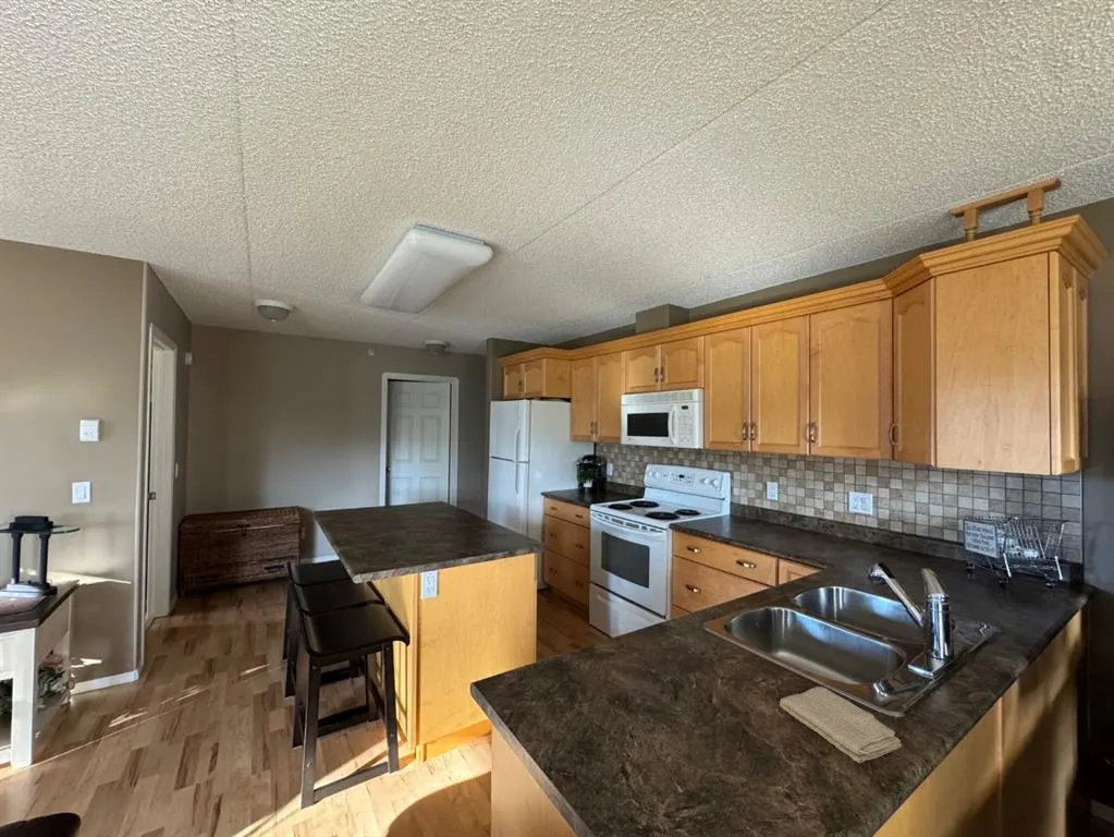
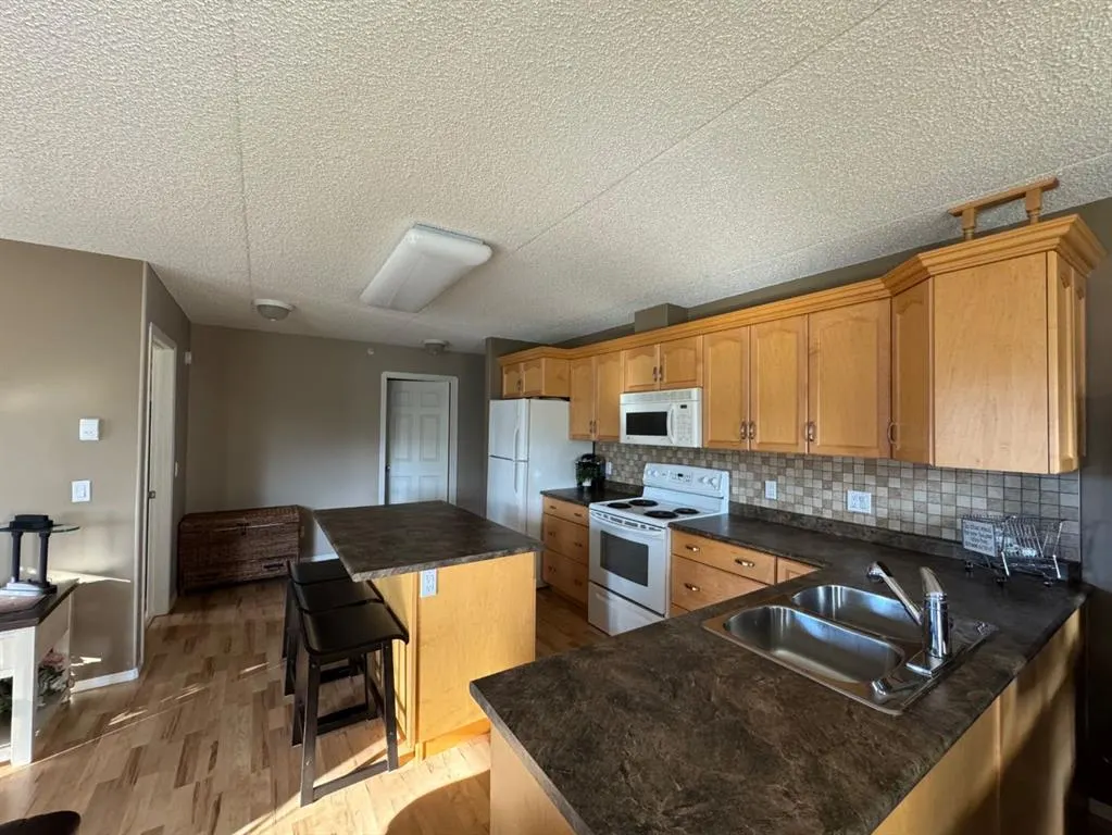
- washcloth (836, 719)
